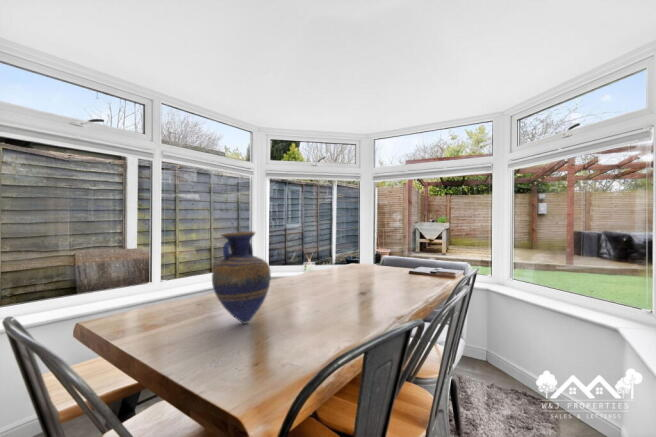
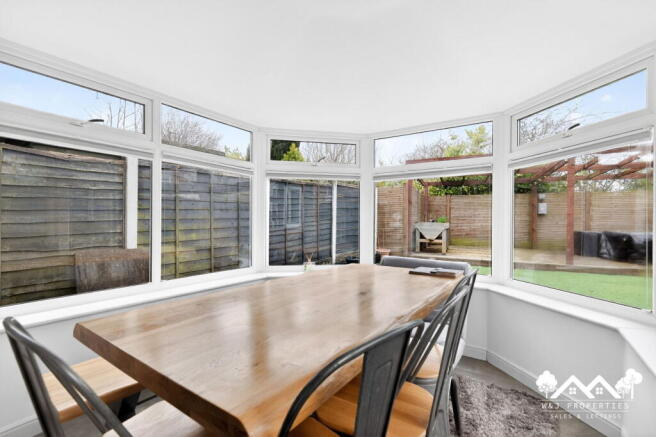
- vase (241, 276)
